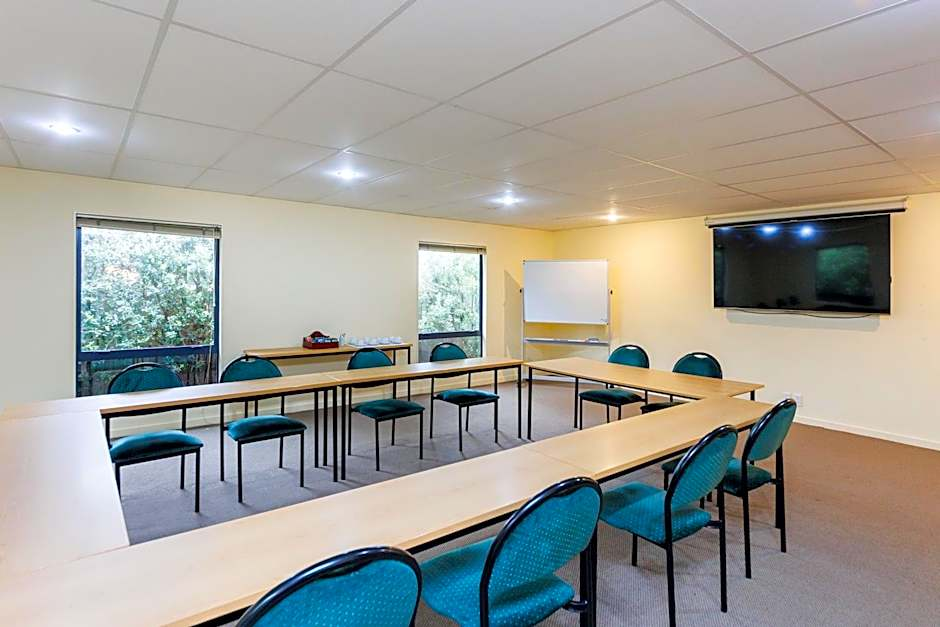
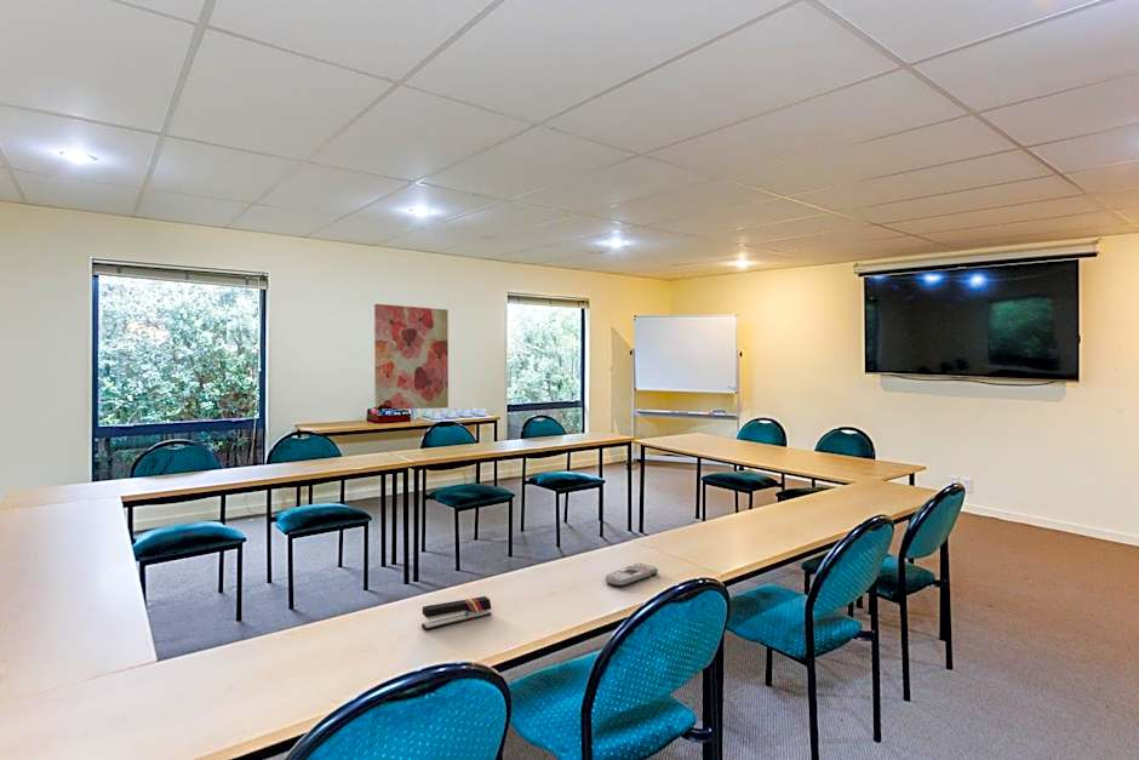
+ remote control (630, 575)
+ wall art (412, 358)
+ stapler (457, 610)
